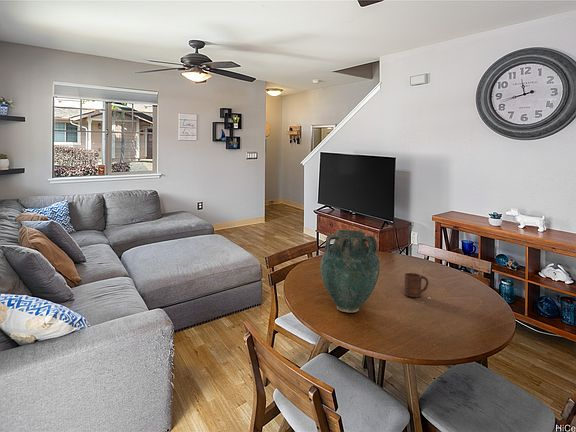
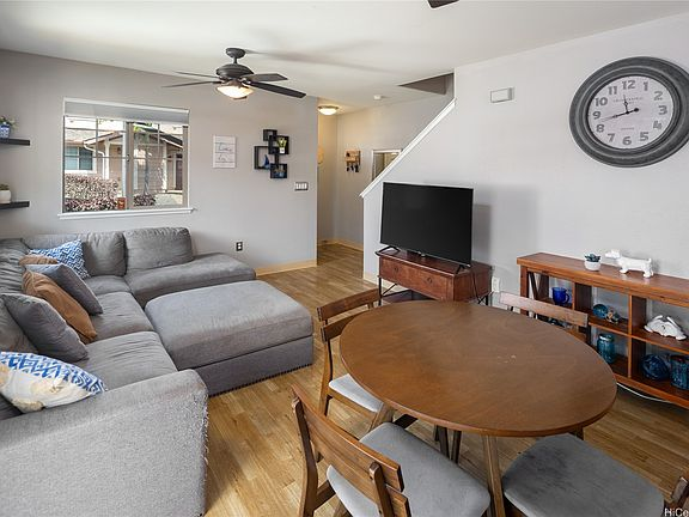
- vase (349, 270)
- cup (414, 284)
